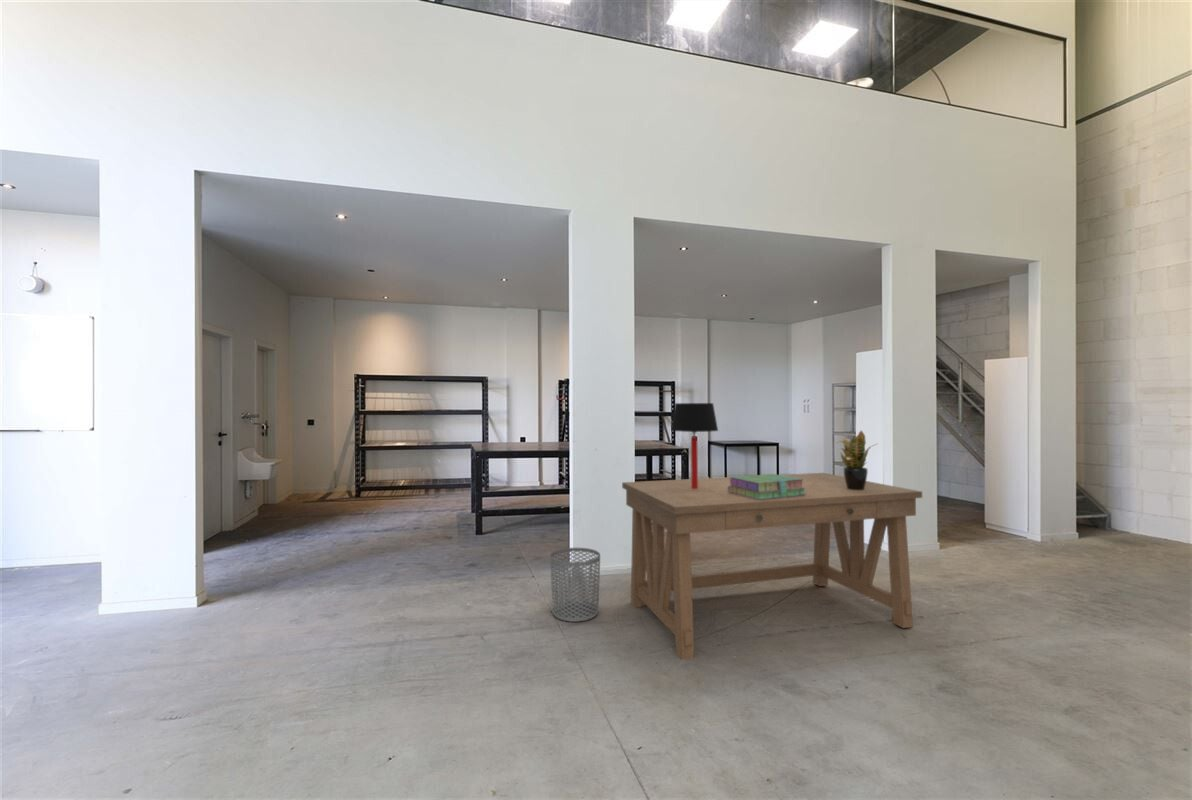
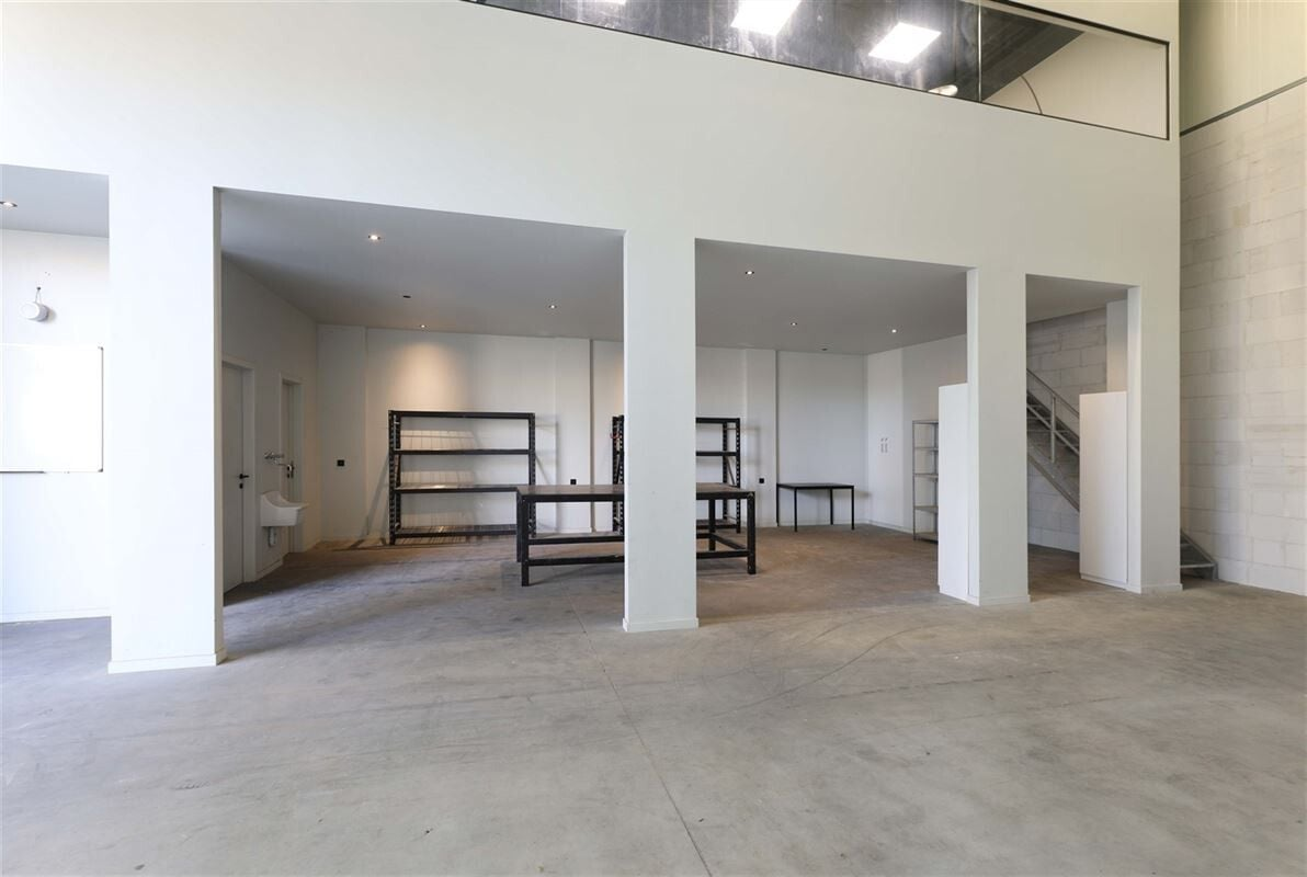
- waste bin (575, 583)
- desk (763, 568)
- table lamp (694, 445)
- potted plant (853, 458)
- stack of books (766, 485)
